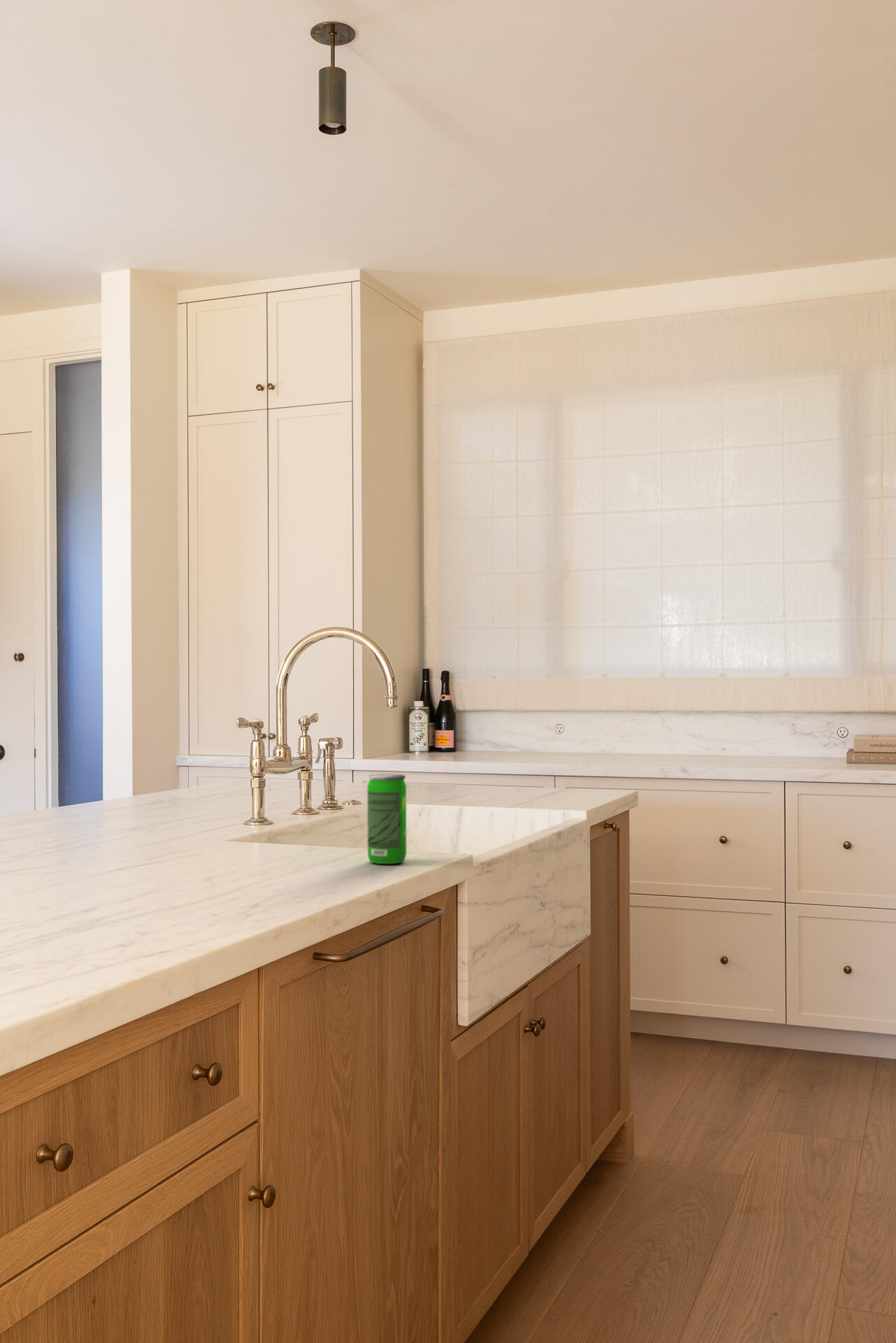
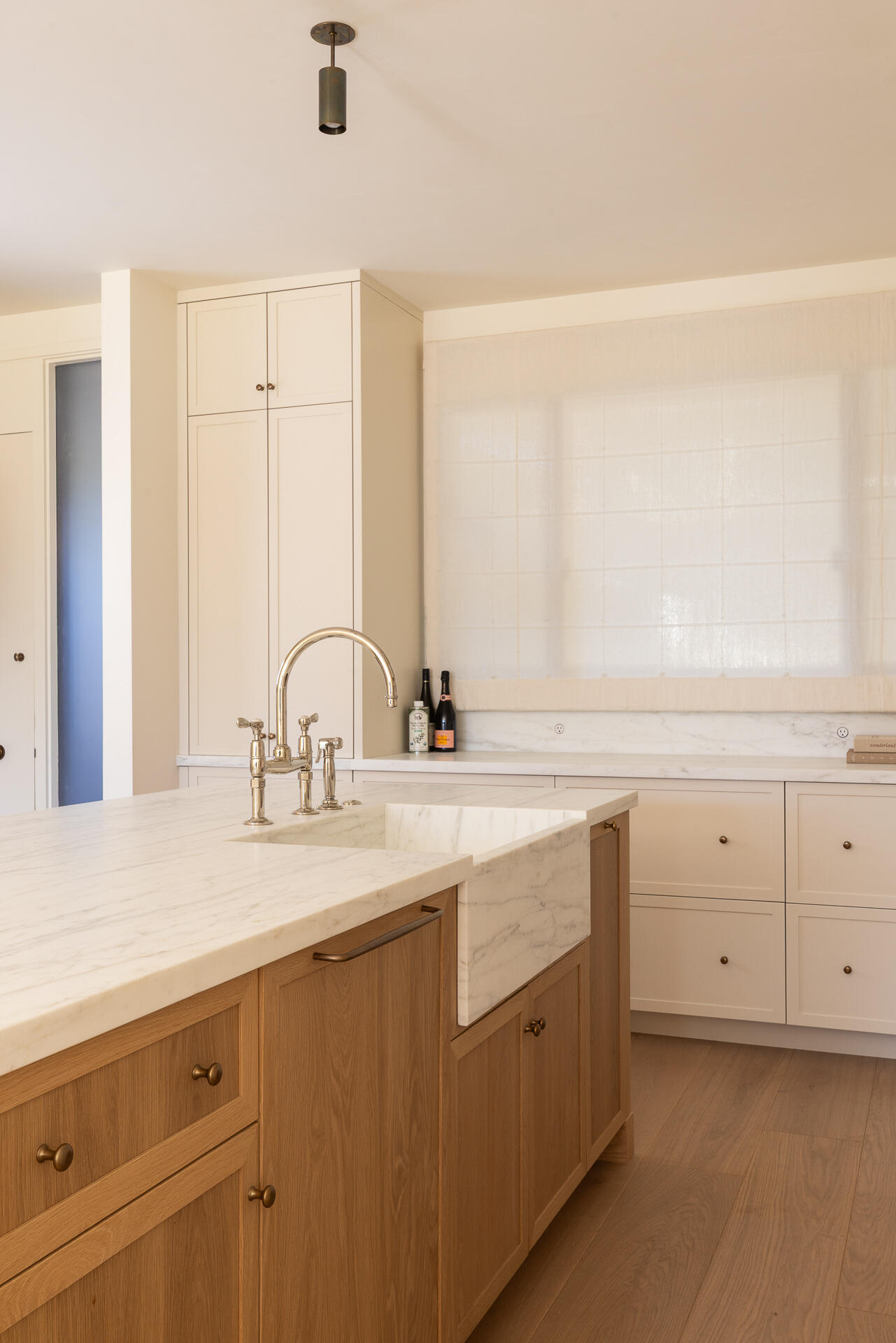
- beverage can (387, 818)
